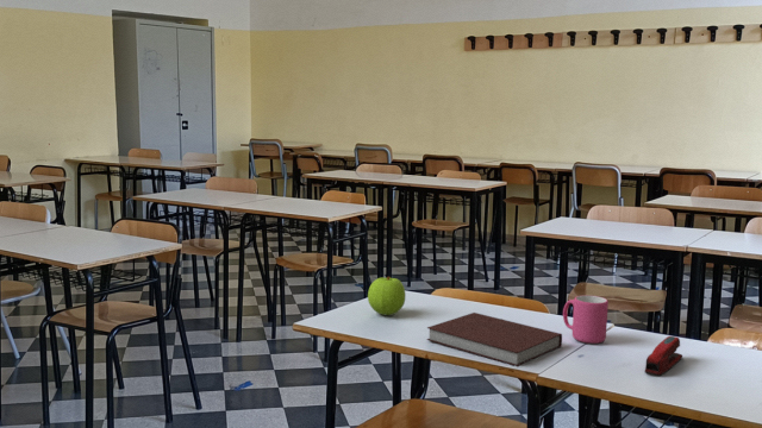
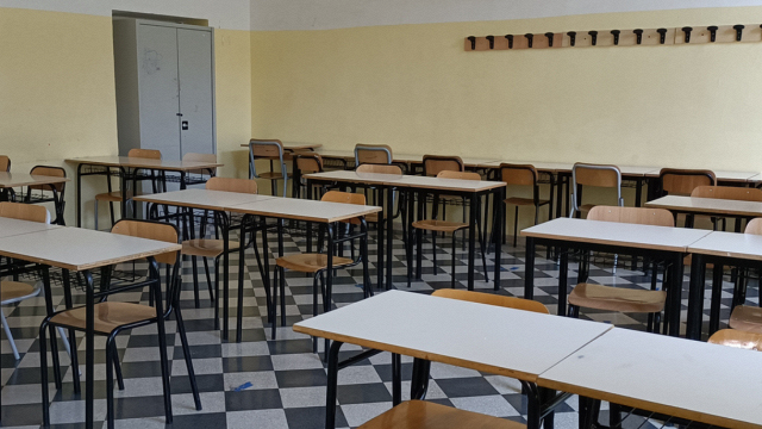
- stapler (664, 353)
- apple (386, 295)
- mug (583, 317)
- notebook (493, 336)
